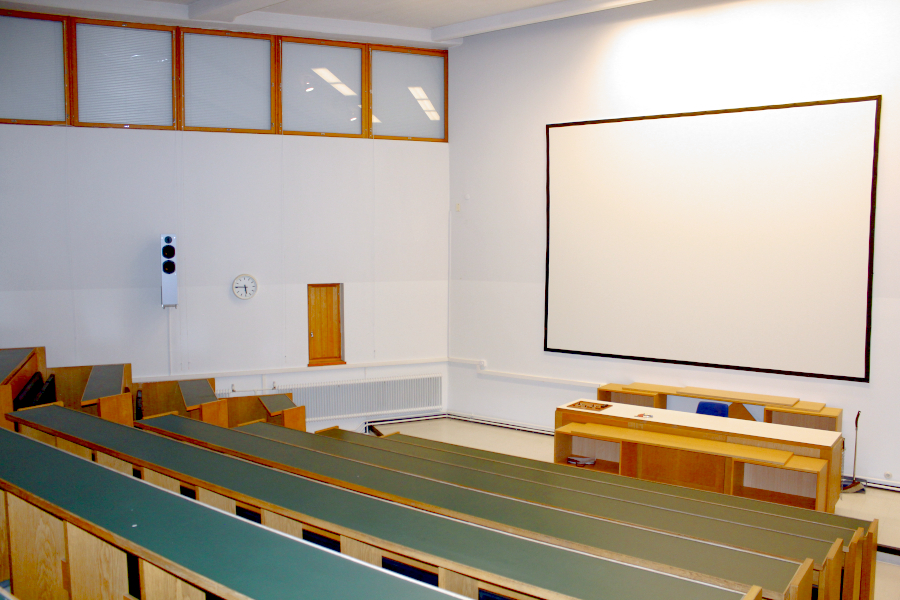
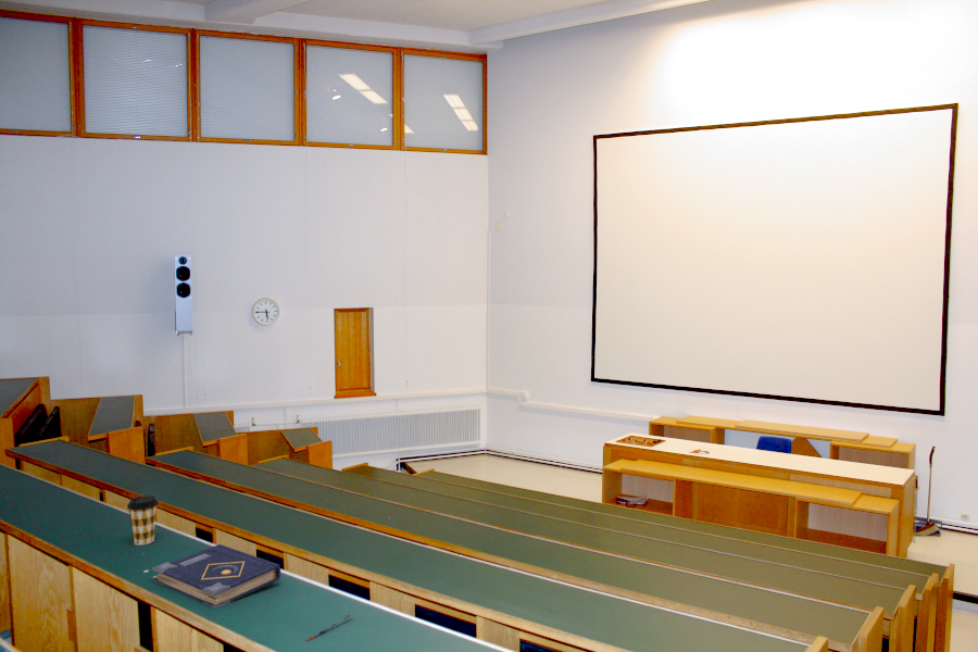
+ pen (329, 627)
+ book (217, 574)
+ coffee cup (142, 521)
